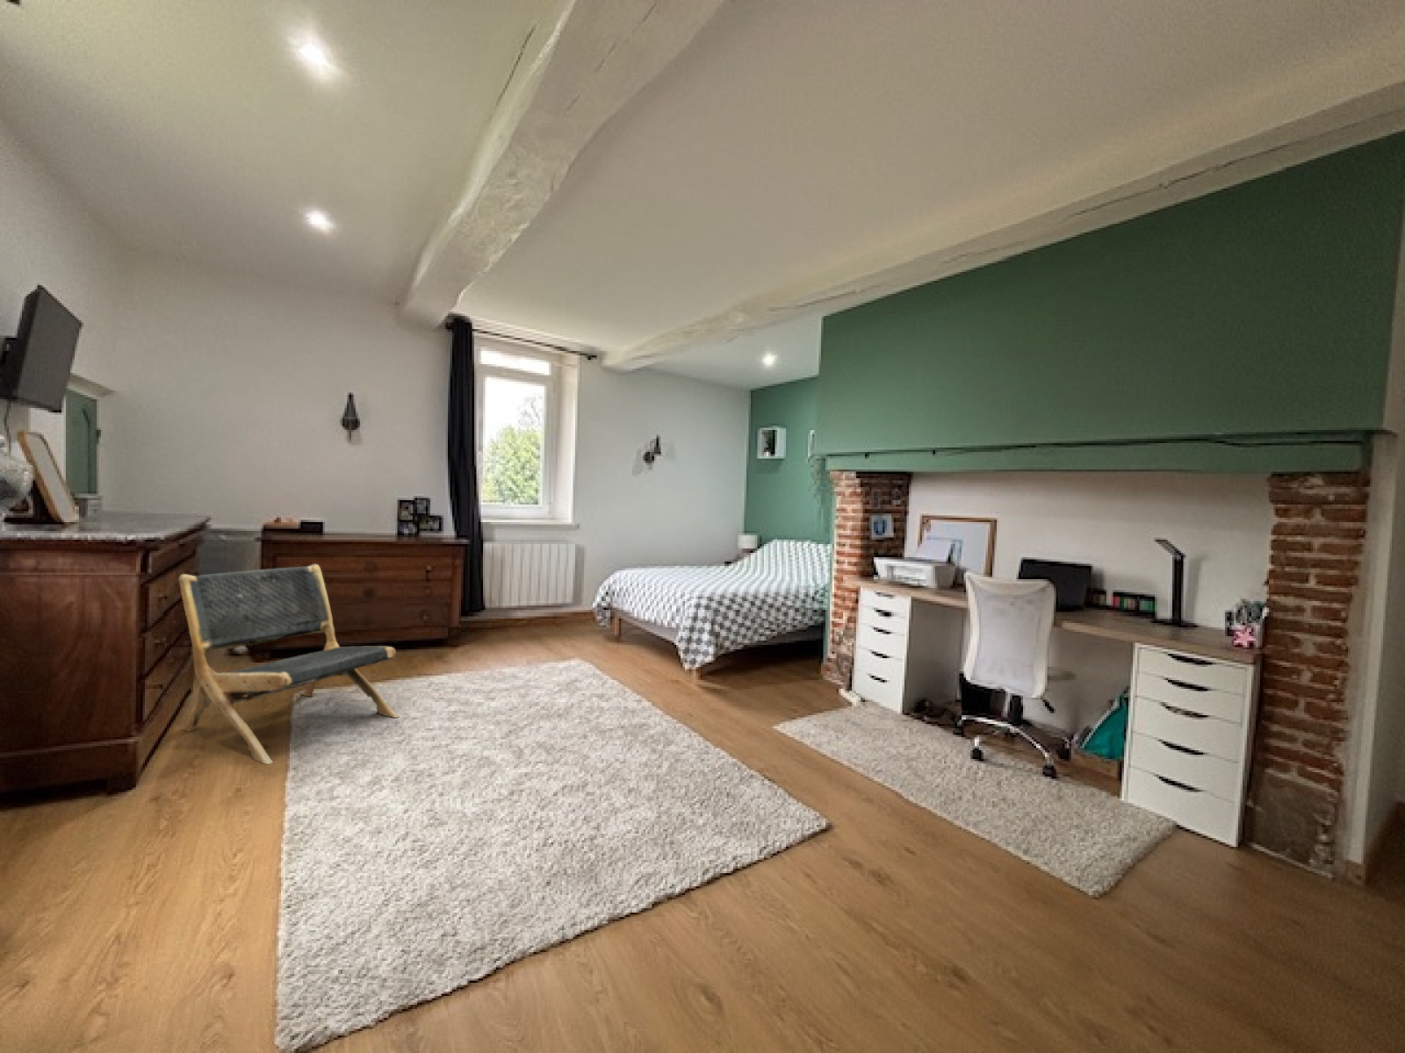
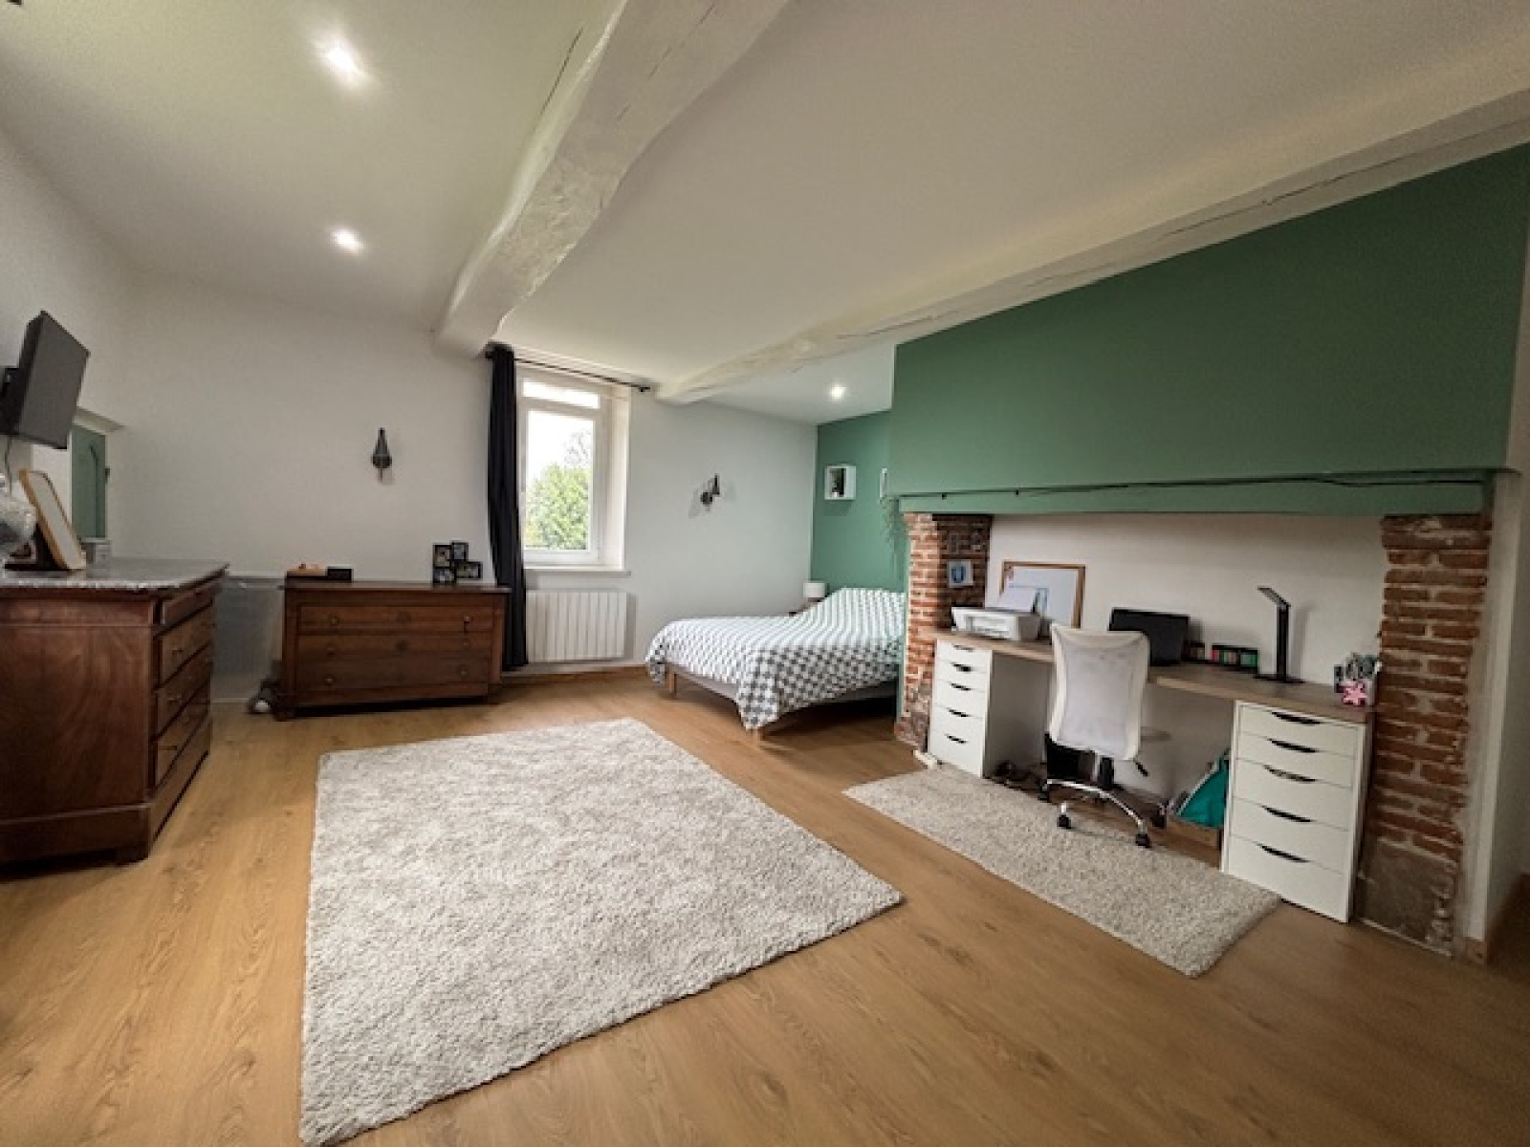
- lounge chair (295, 656)
